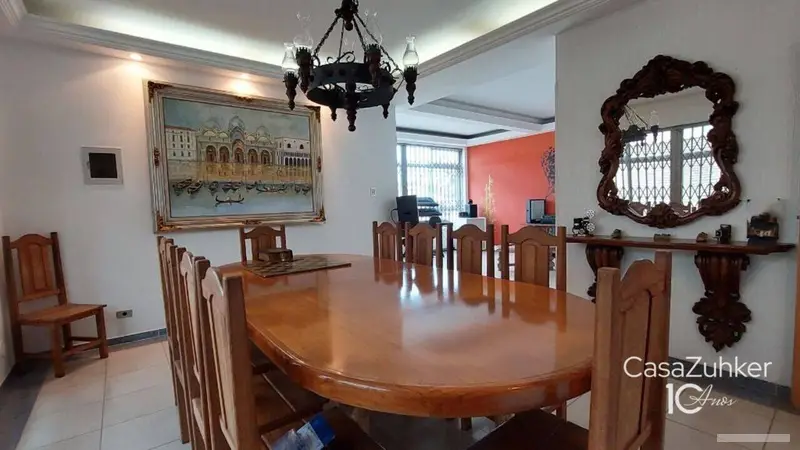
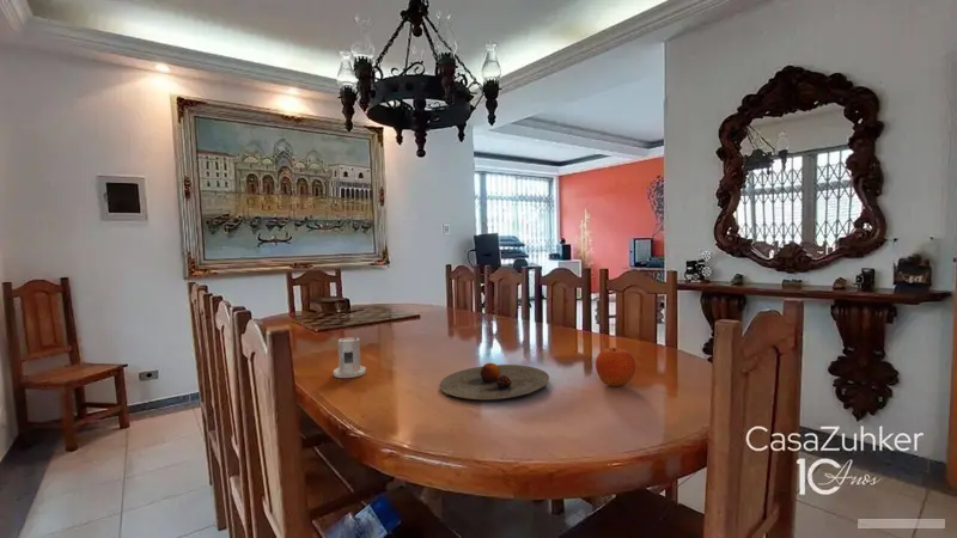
+ plate (494, 375)
+ candle (348, 354)
+ fruit (615, 366)
